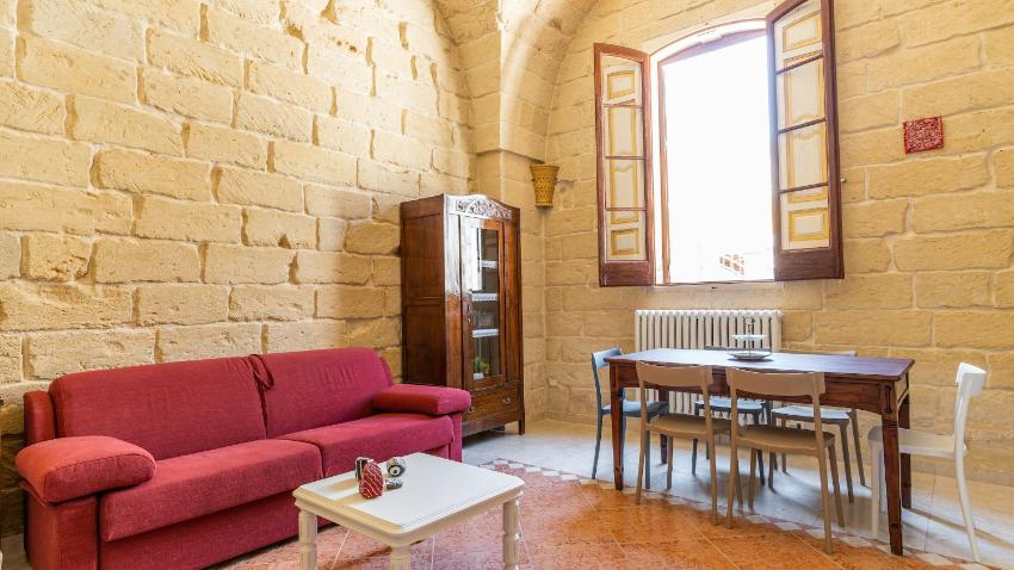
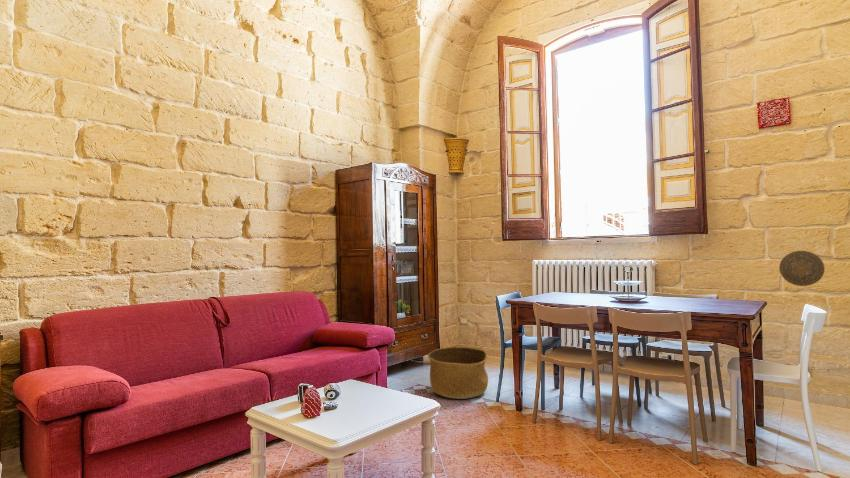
+ basket (458, 372)
+ decorative plate (801, 268)
